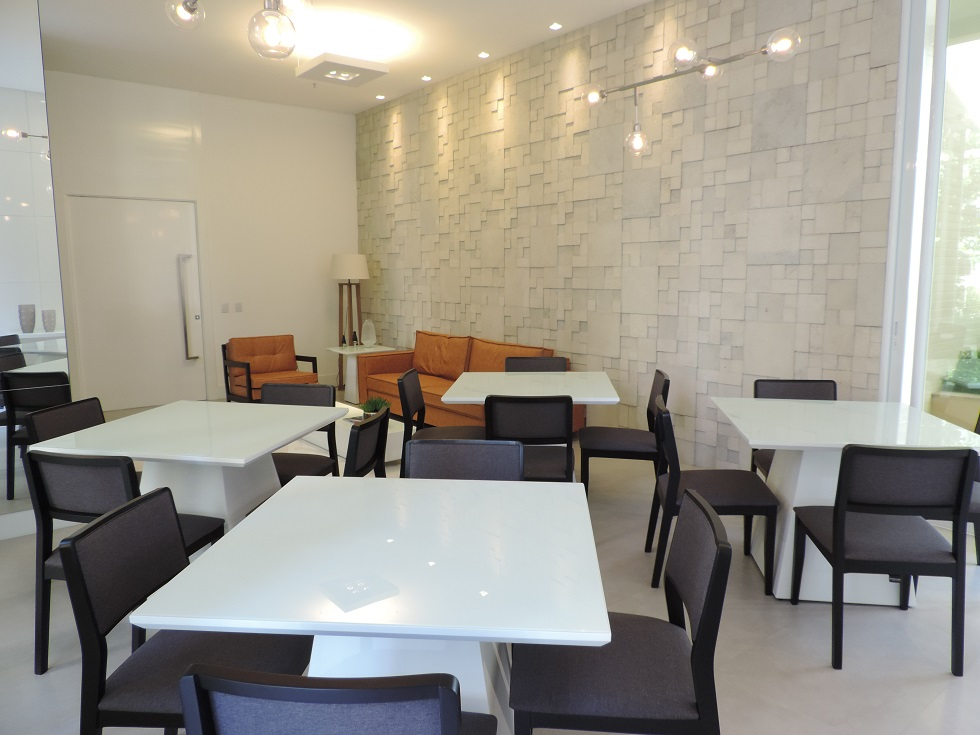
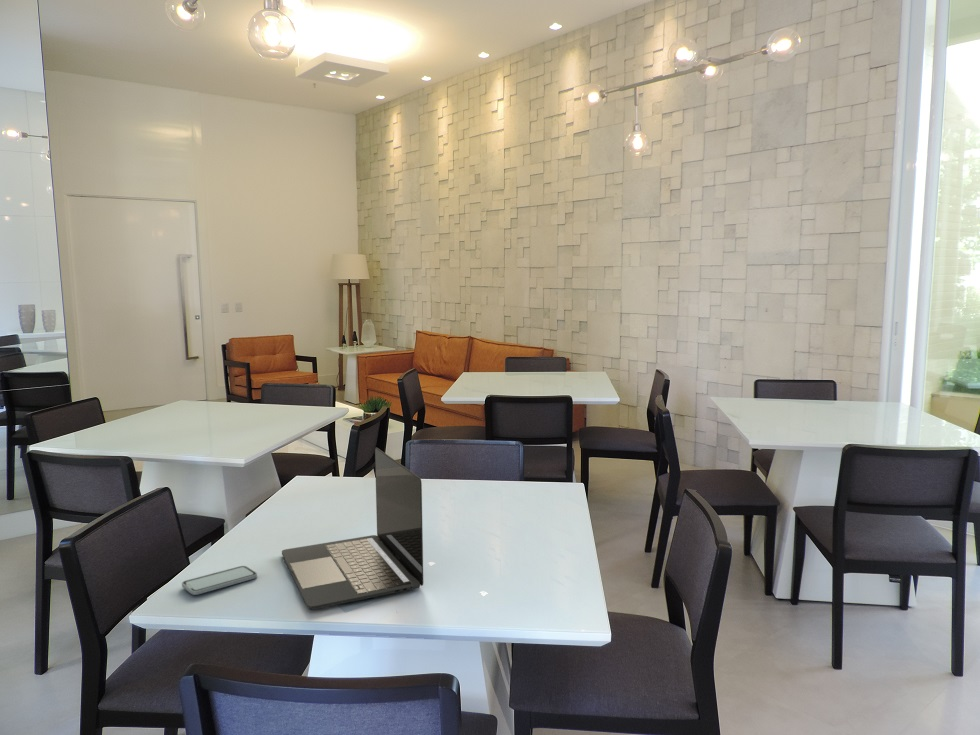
+ laptop (346, 539)
+ smartphone (220, 579)
